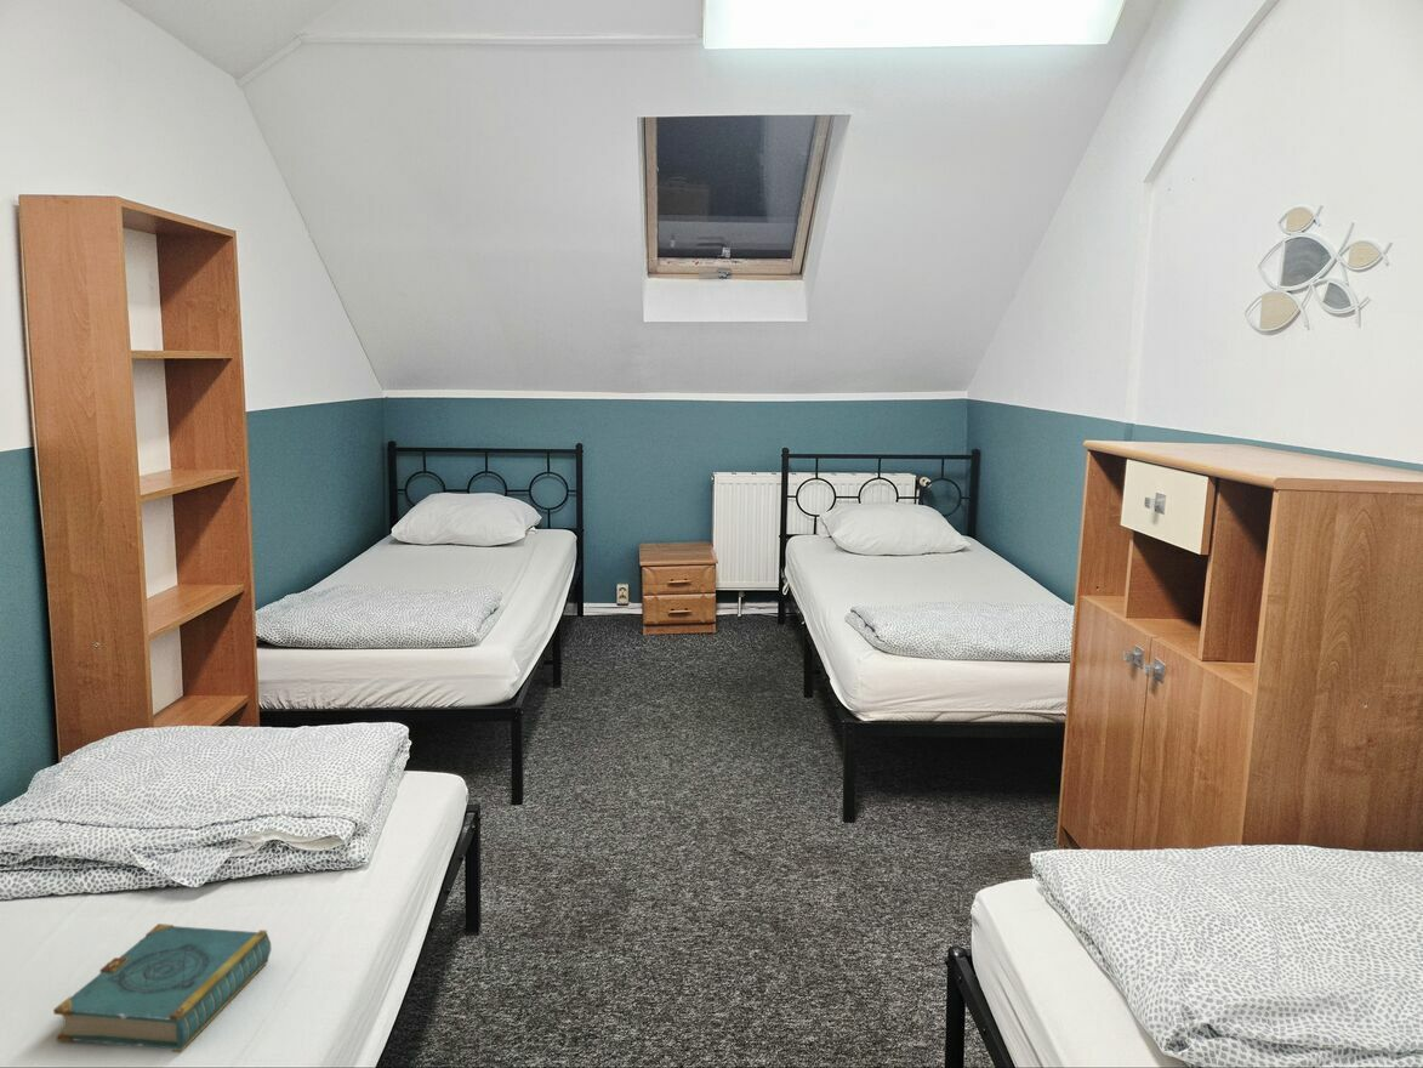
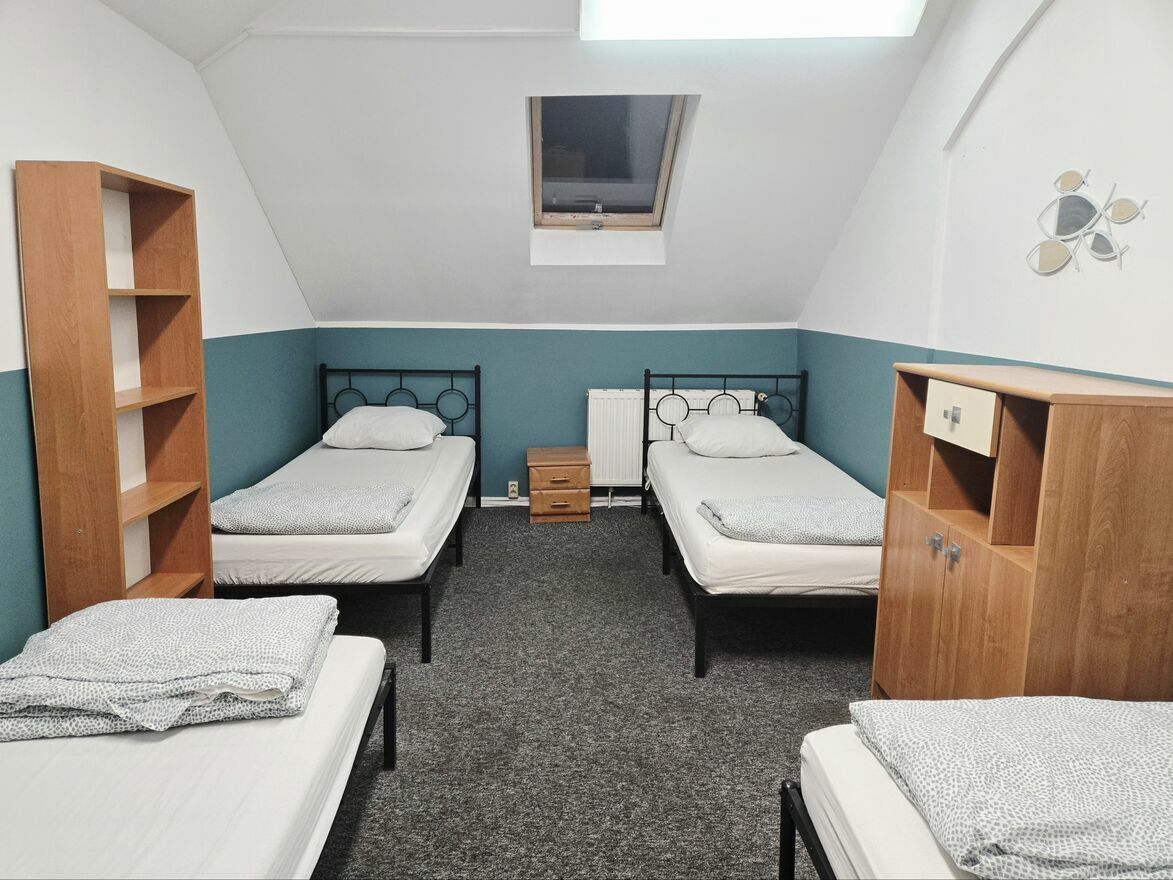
- book (171, 981)
